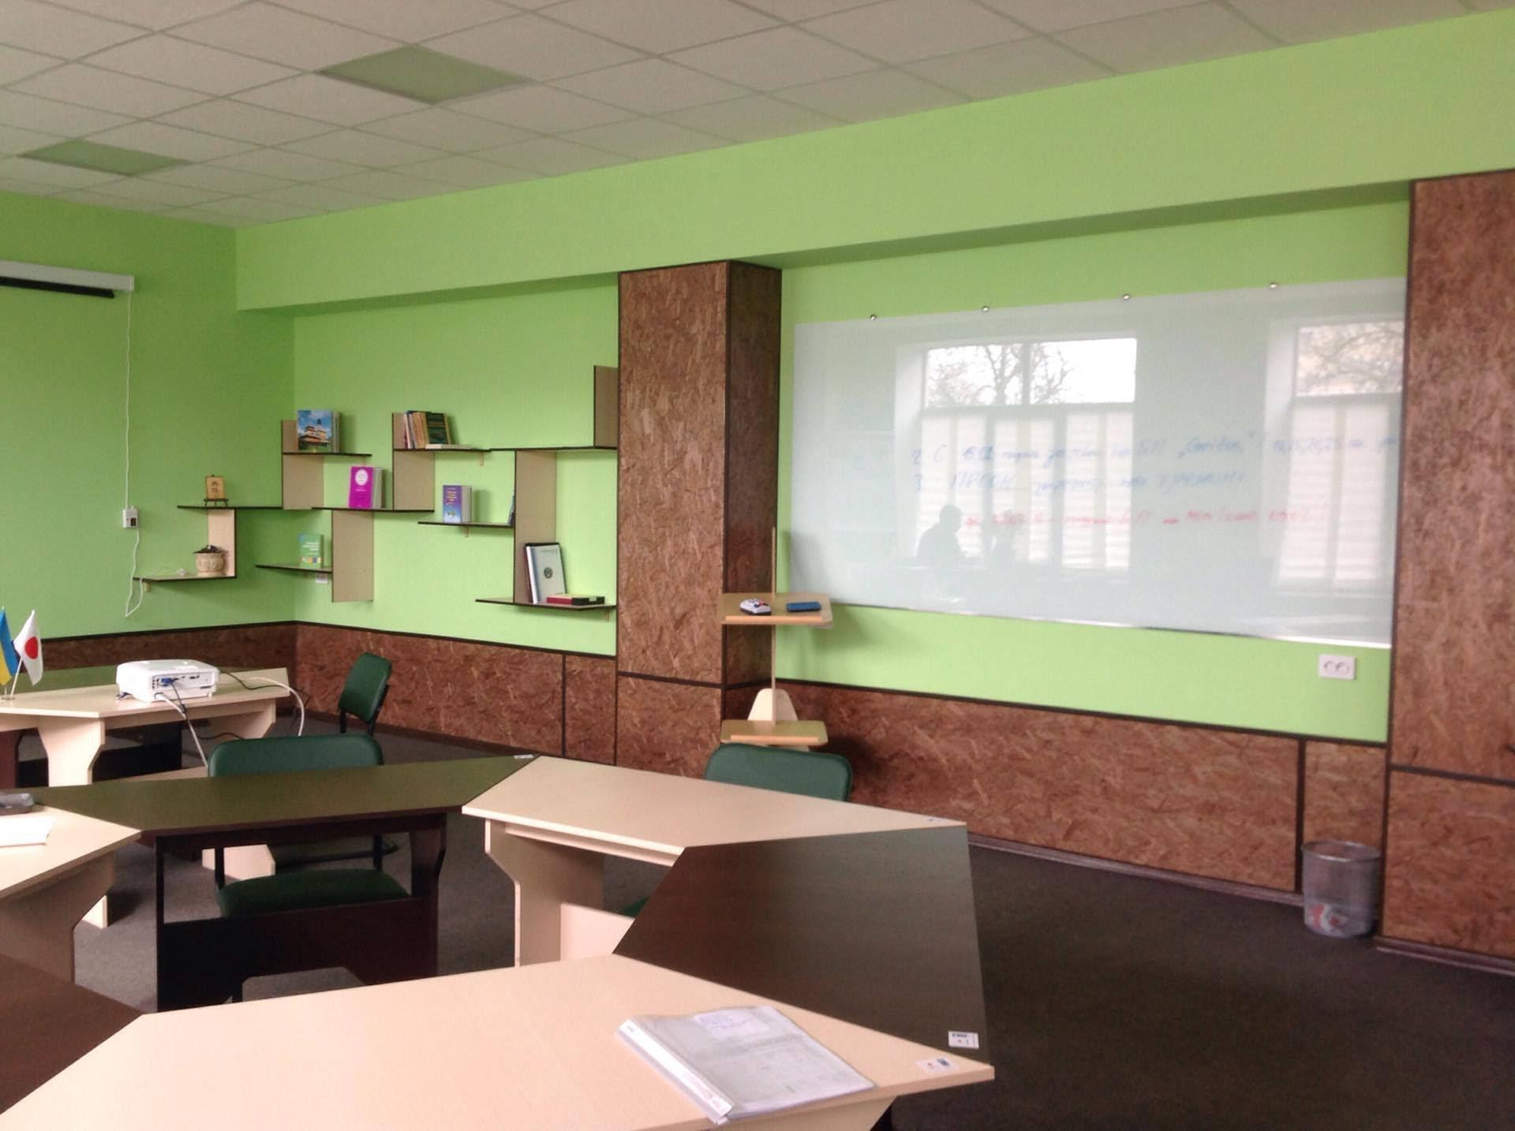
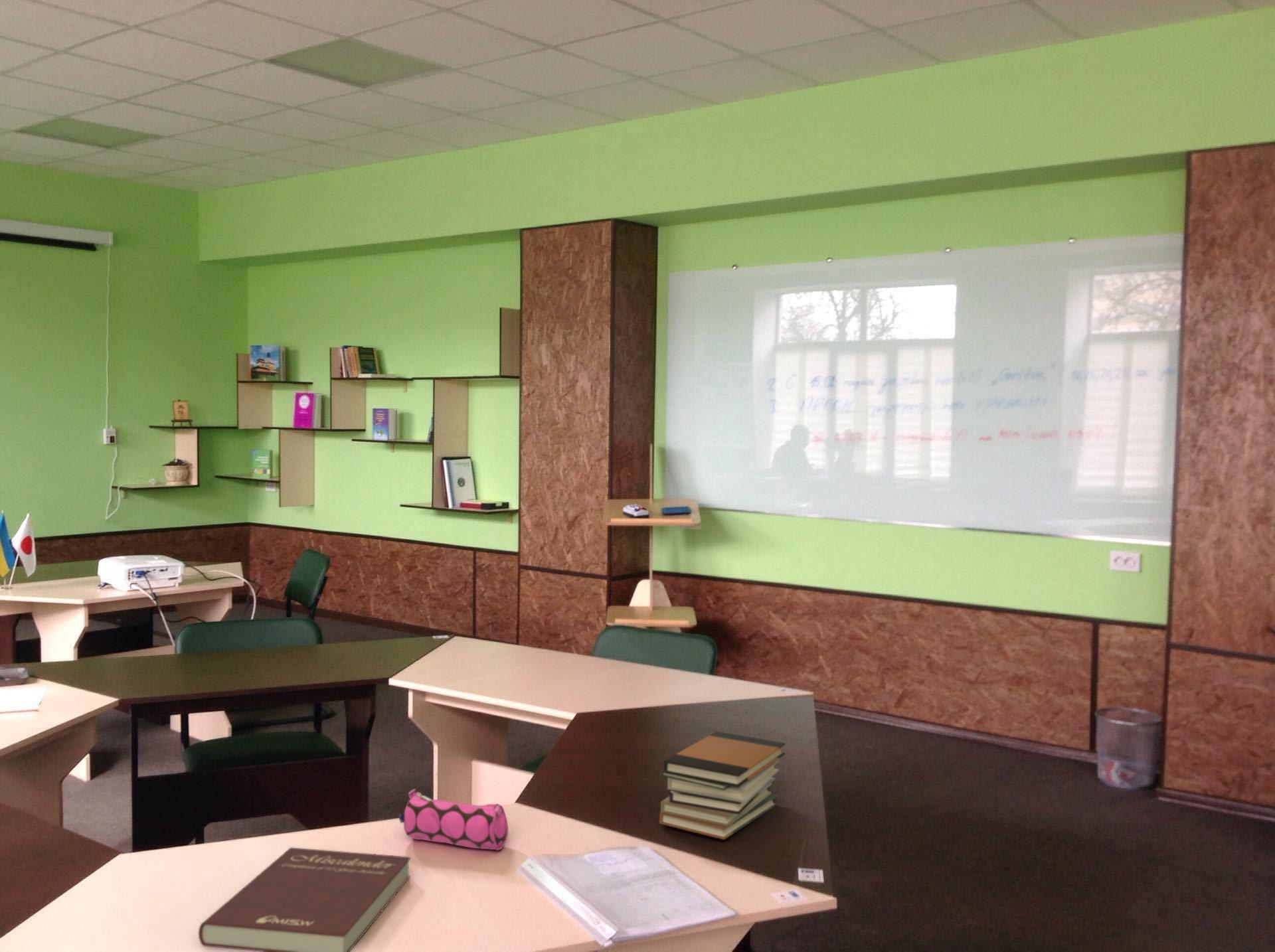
+ book (312, 898)
+ pencil case (456, 819)
+ book stack (724, 782)
